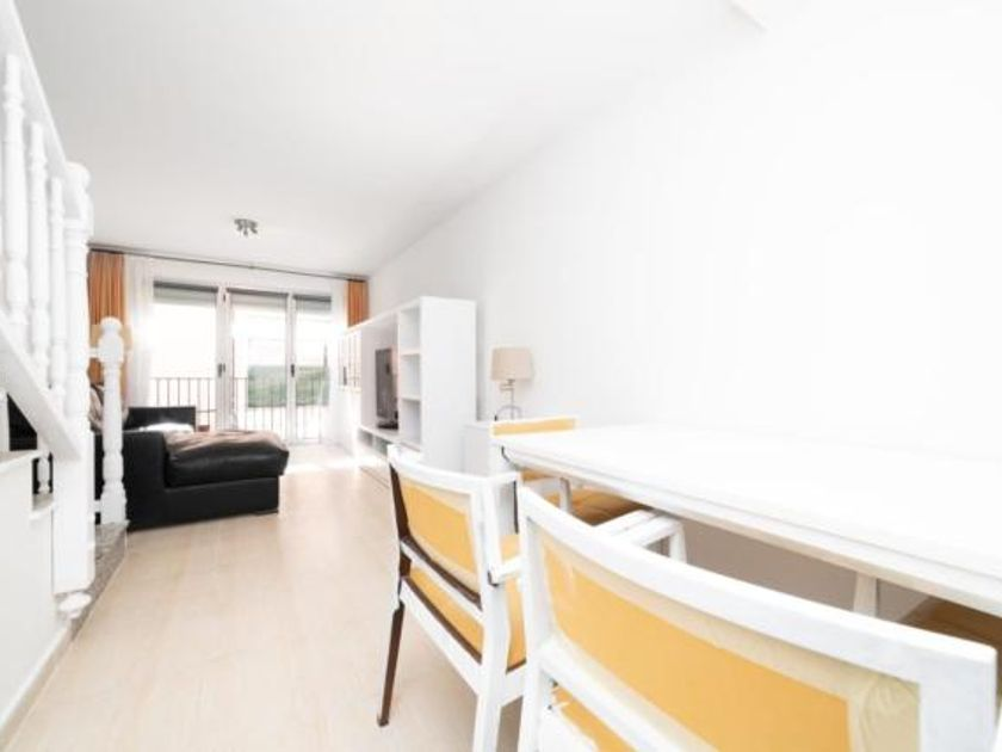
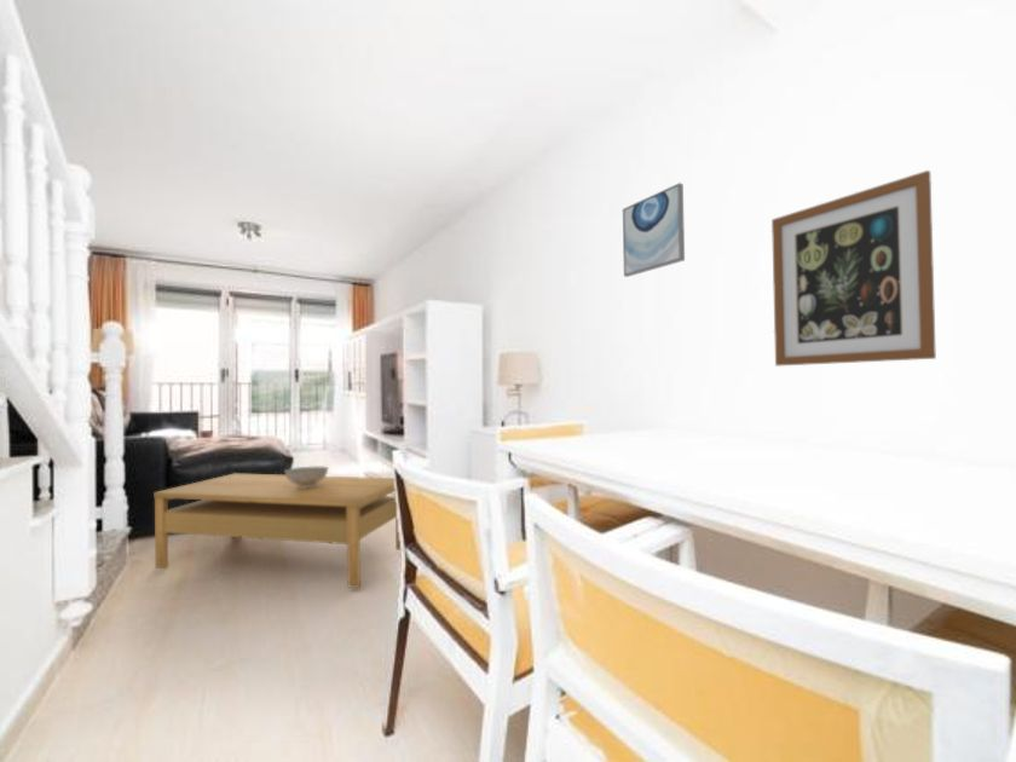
+ wall art (651, 232)
+ coffee table (287, 521)
+ decorative bowl (307, 477)
+ wall art (843, 279)
